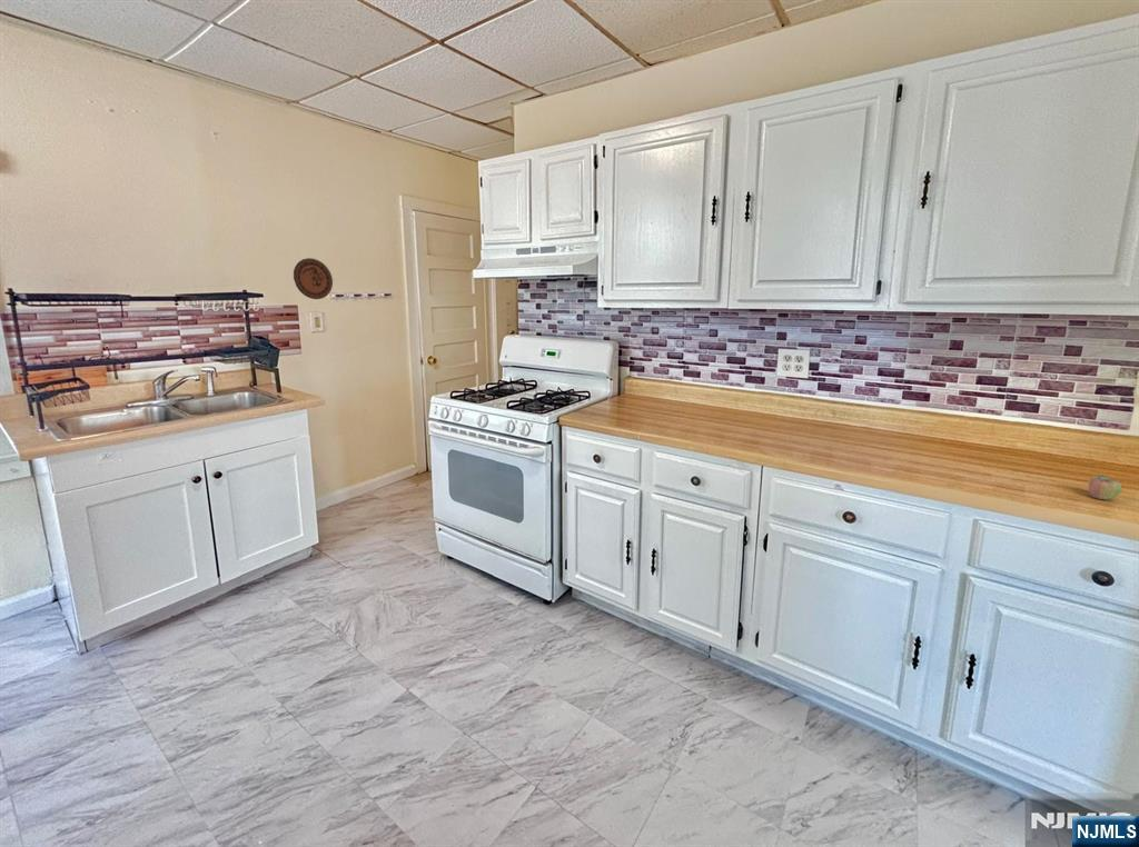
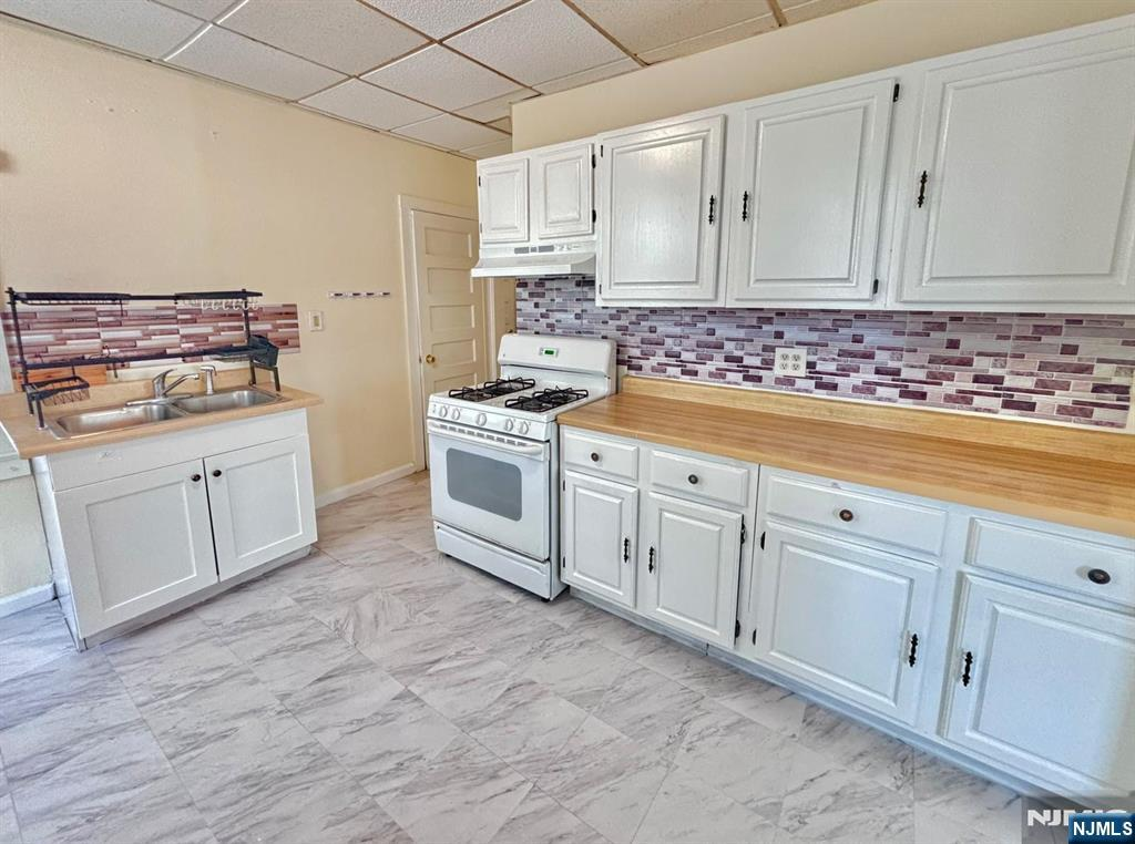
- decorative plate (313, 279)
- apple (1100, 487)
